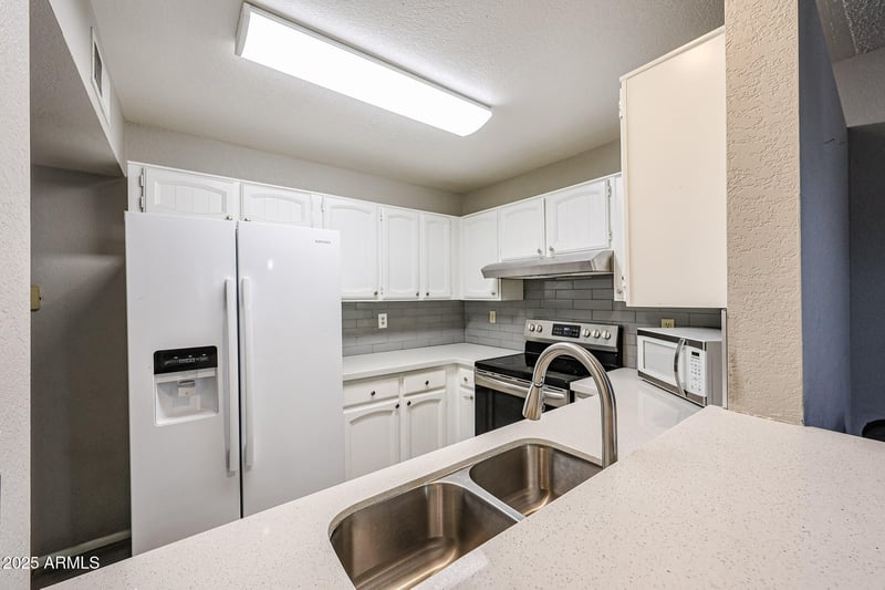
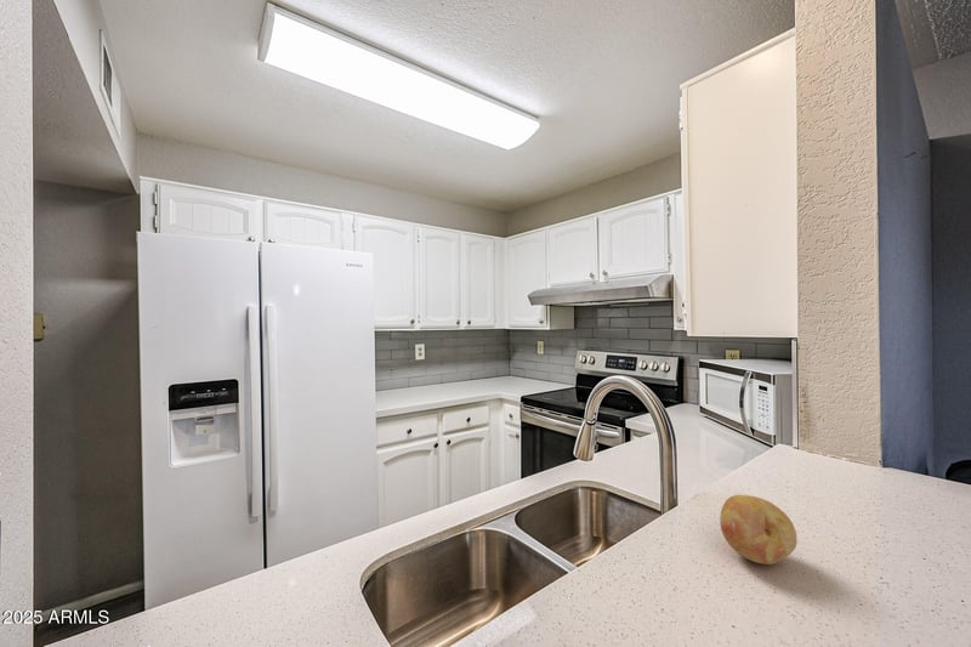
+ fruit (756, 527)
